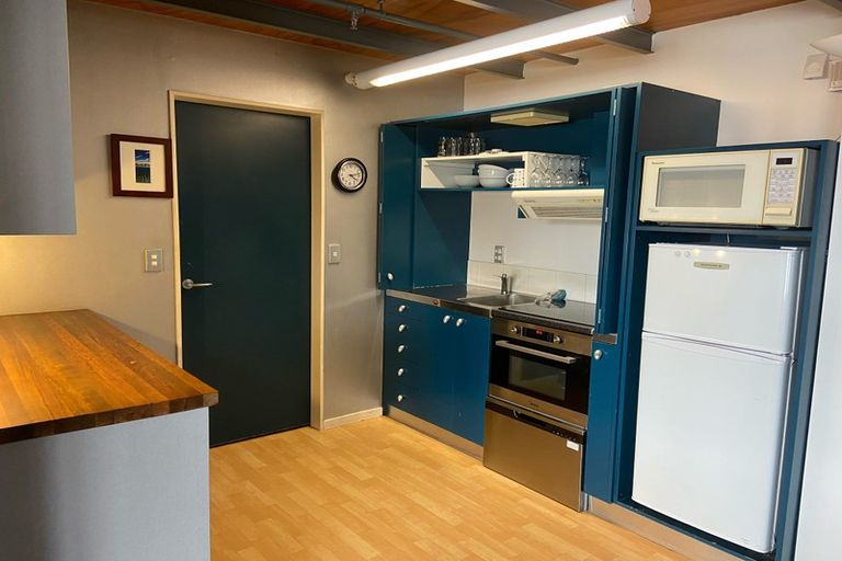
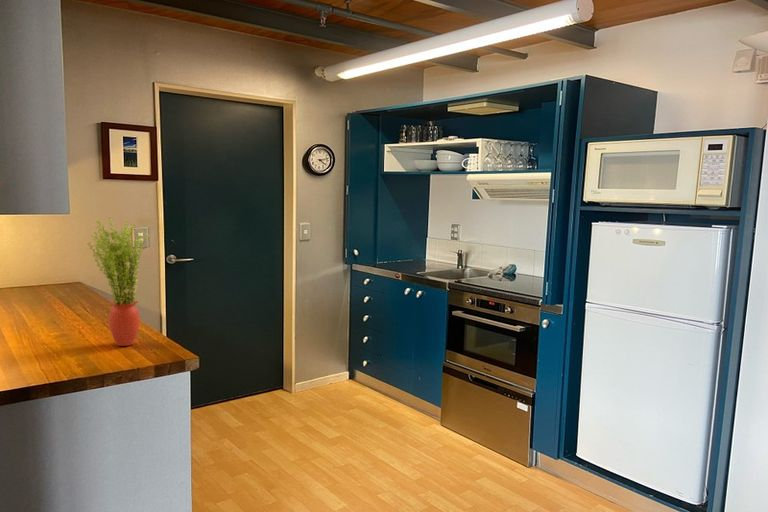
+ potted plant (119, 283)
